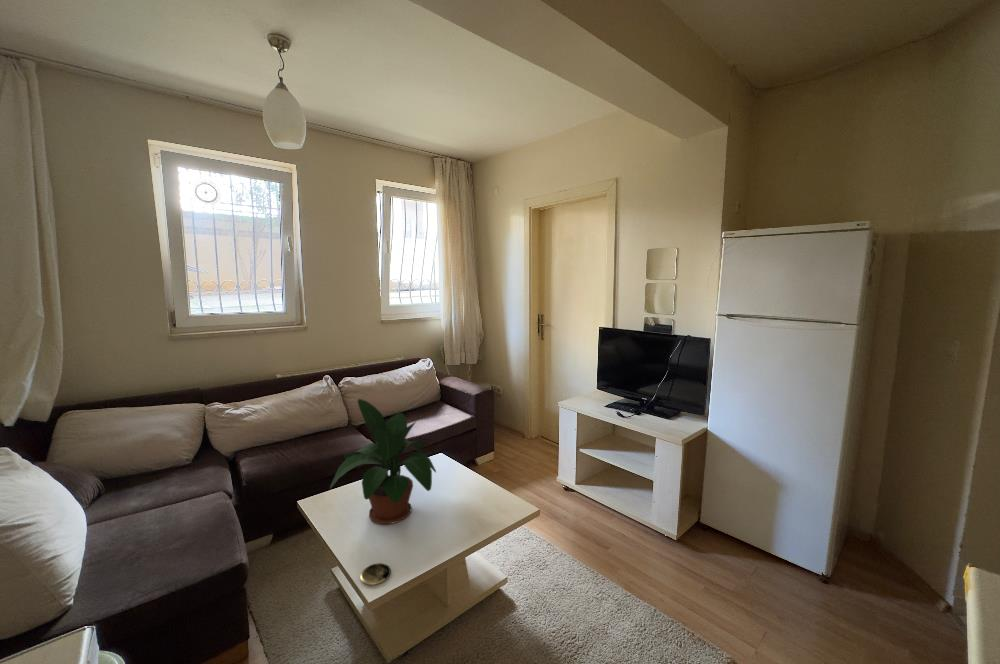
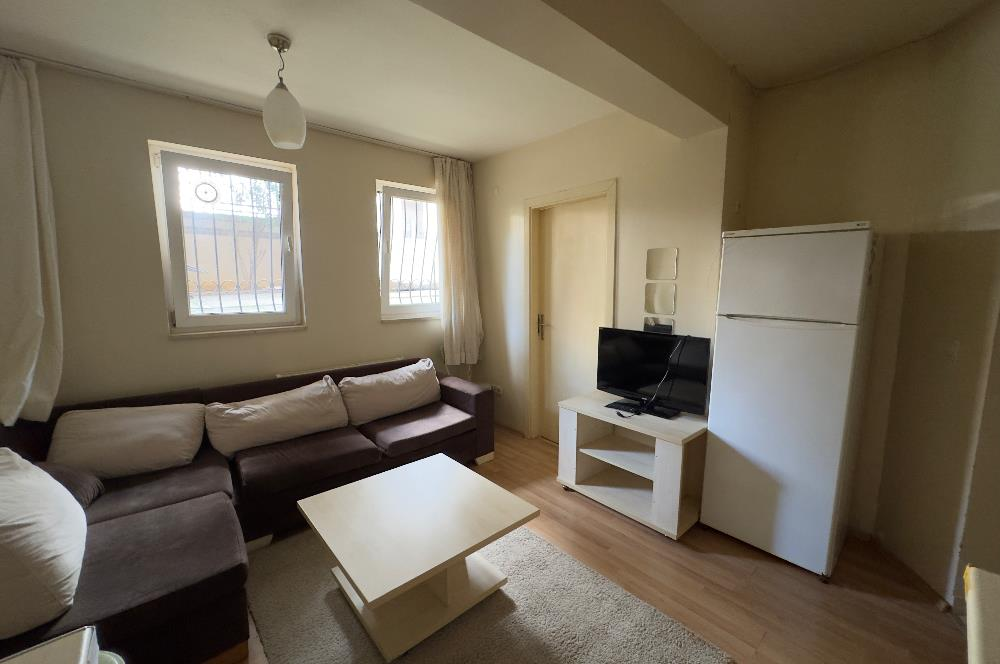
- potted plant (390, 455)
- coaster (375, 573)
